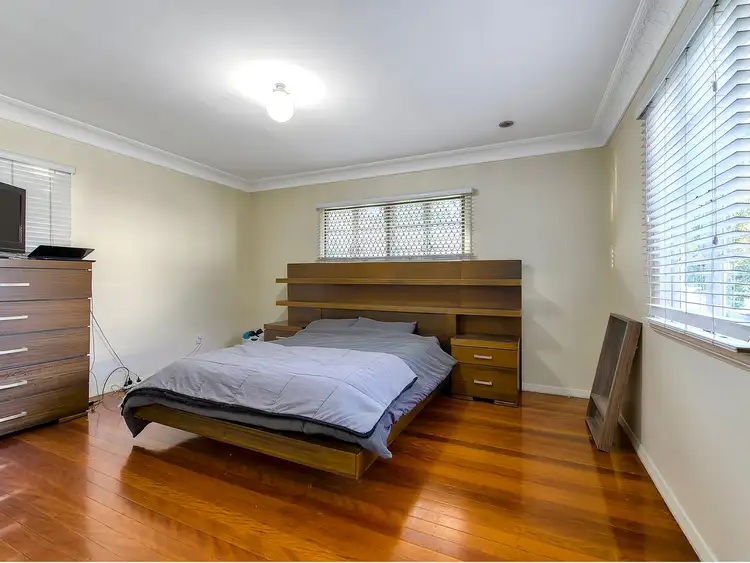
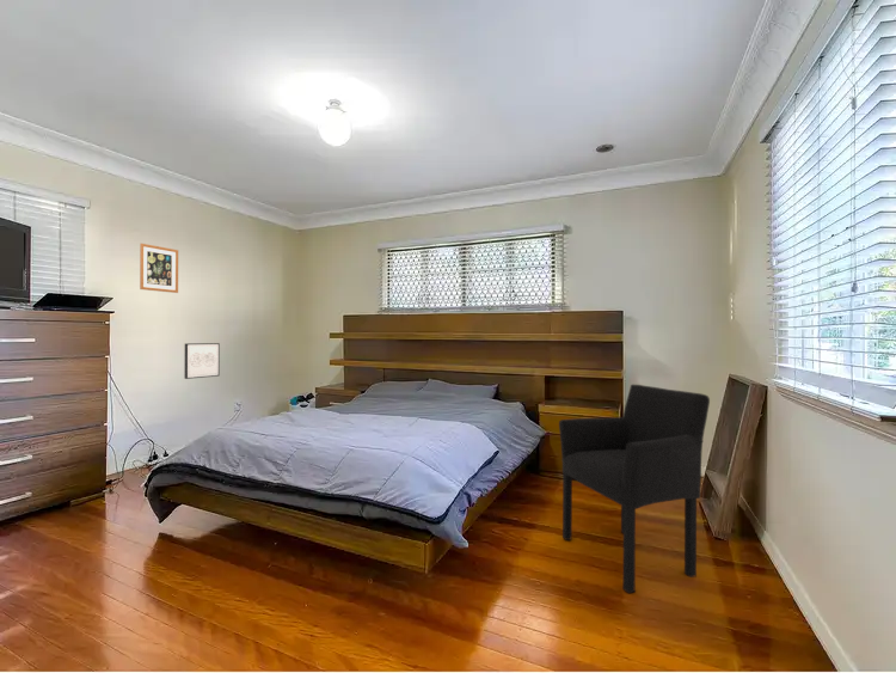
+ armchair (630, 472)
+ wall art (159, 269)
+ wall art (202, 360)
